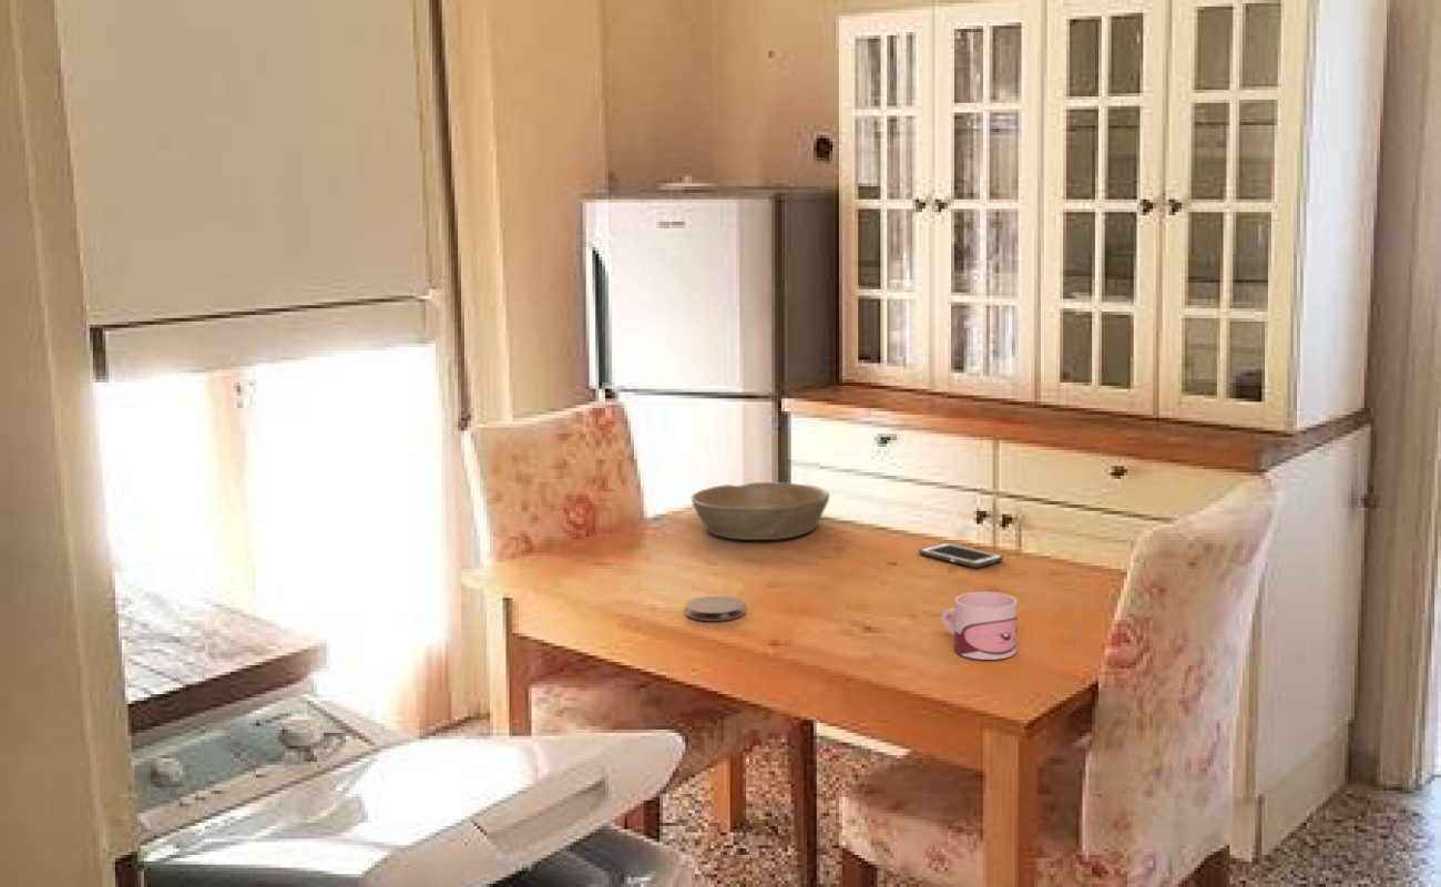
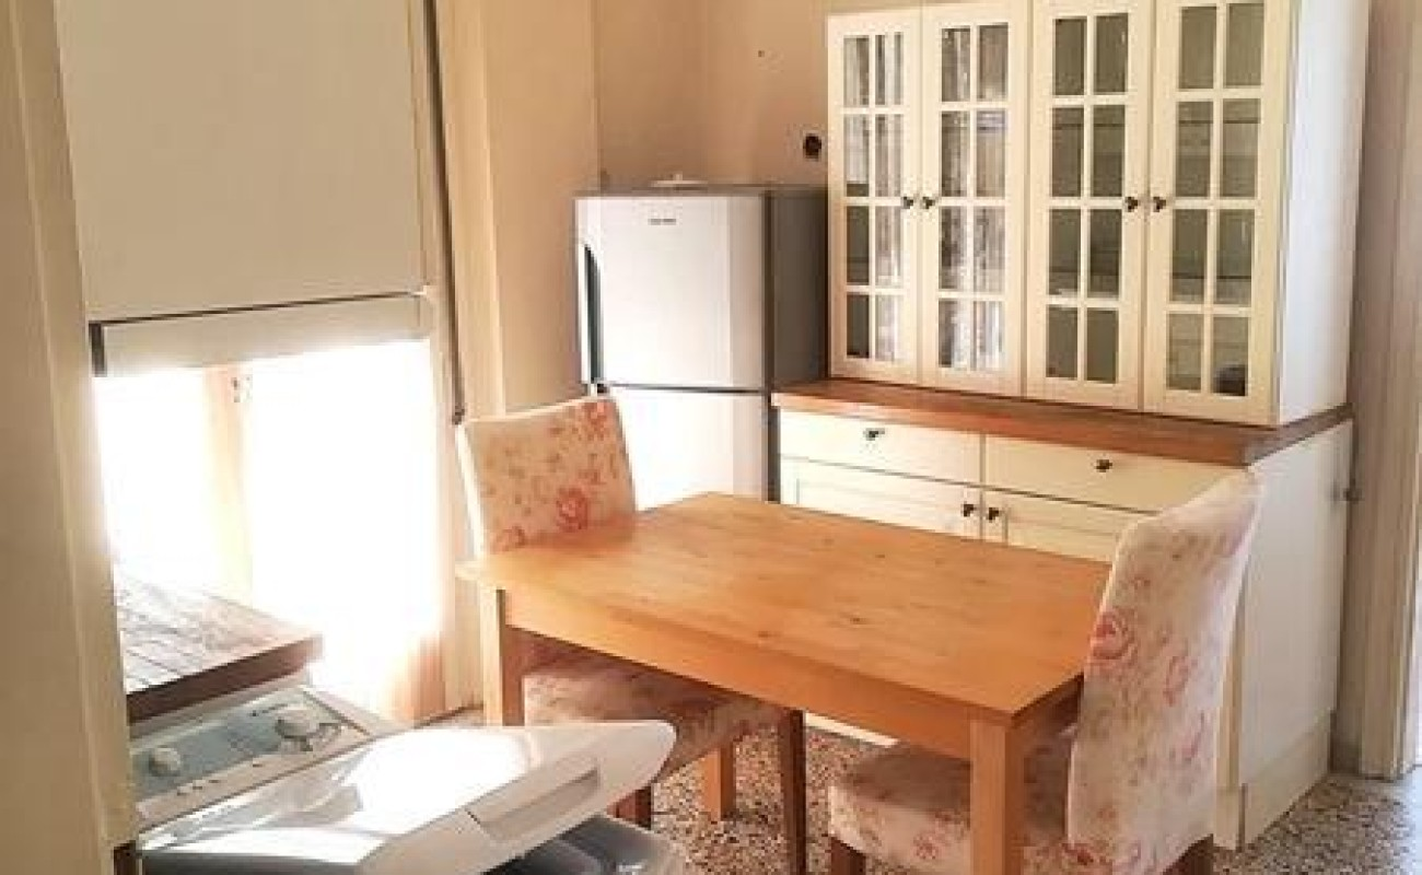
- bowl (760, 510)
- cell phone (960, 554)
- coaster (715, 608)
- mug (978, 623)
